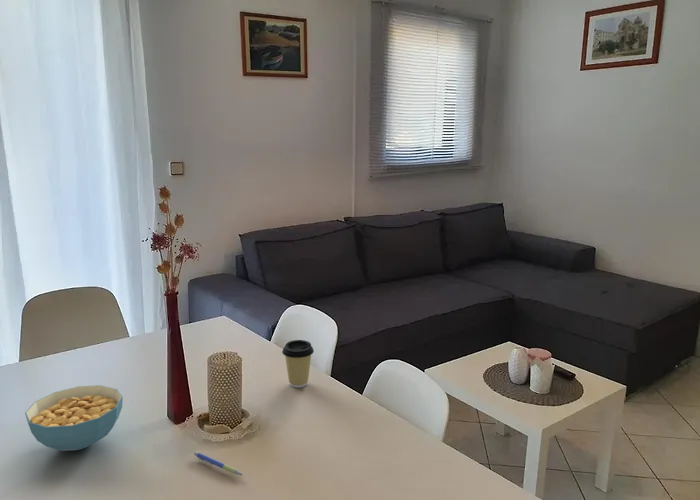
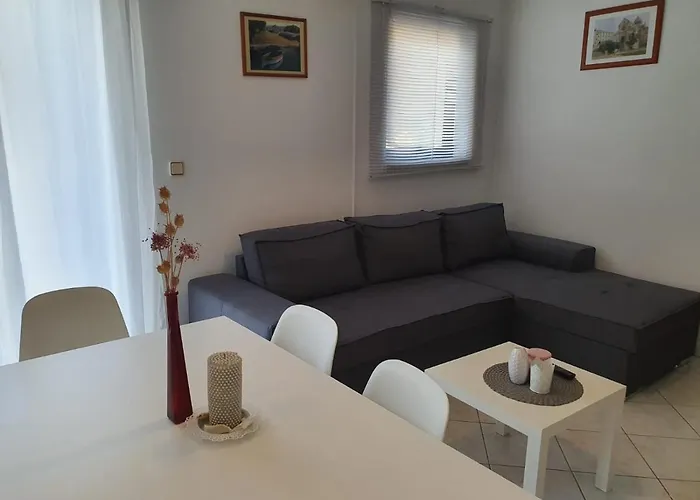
- pen (218, 463)
- cereal bowl (77, 424)
- coffee cup (298, 364)
